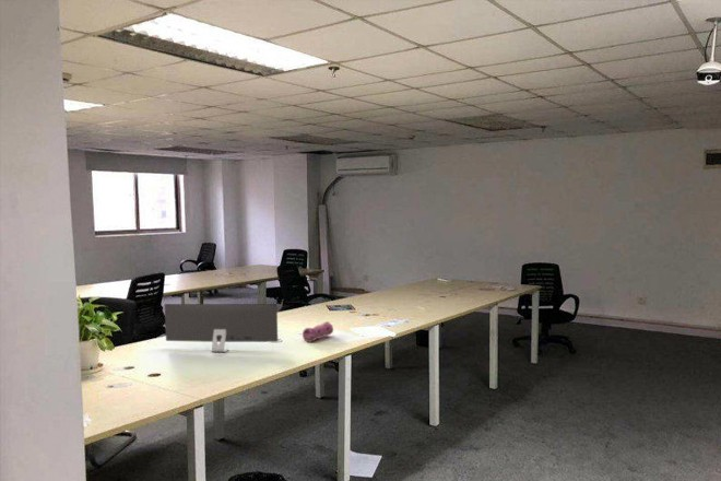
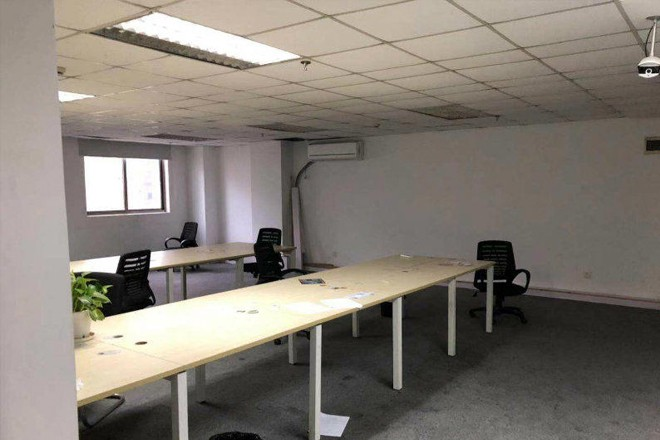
- pencil case (318, 331)
- monitor (218, 327)
